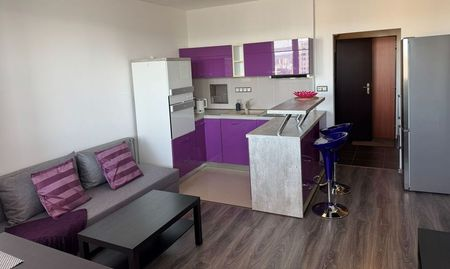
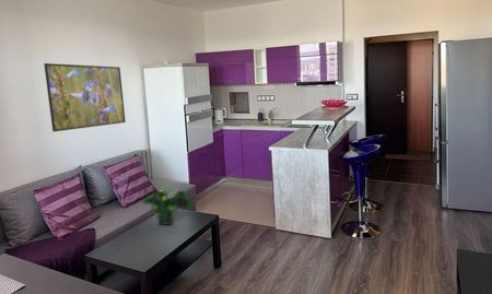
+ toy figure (164, 203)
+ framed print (89, 96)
